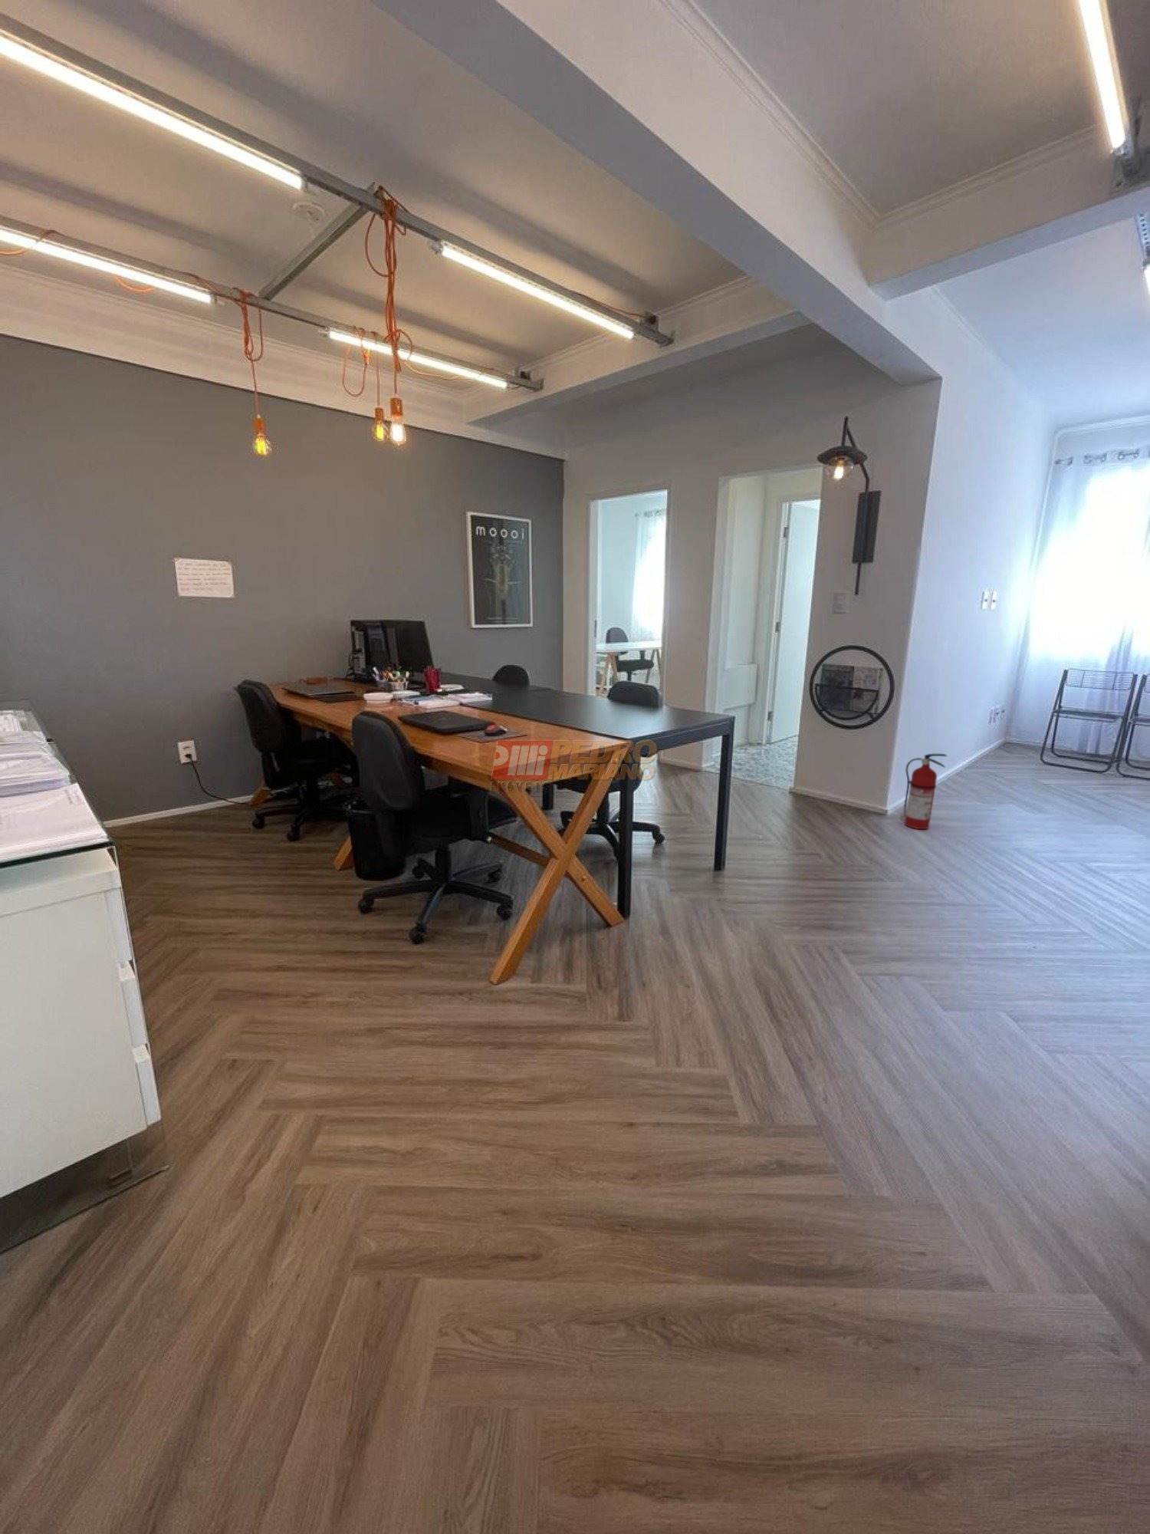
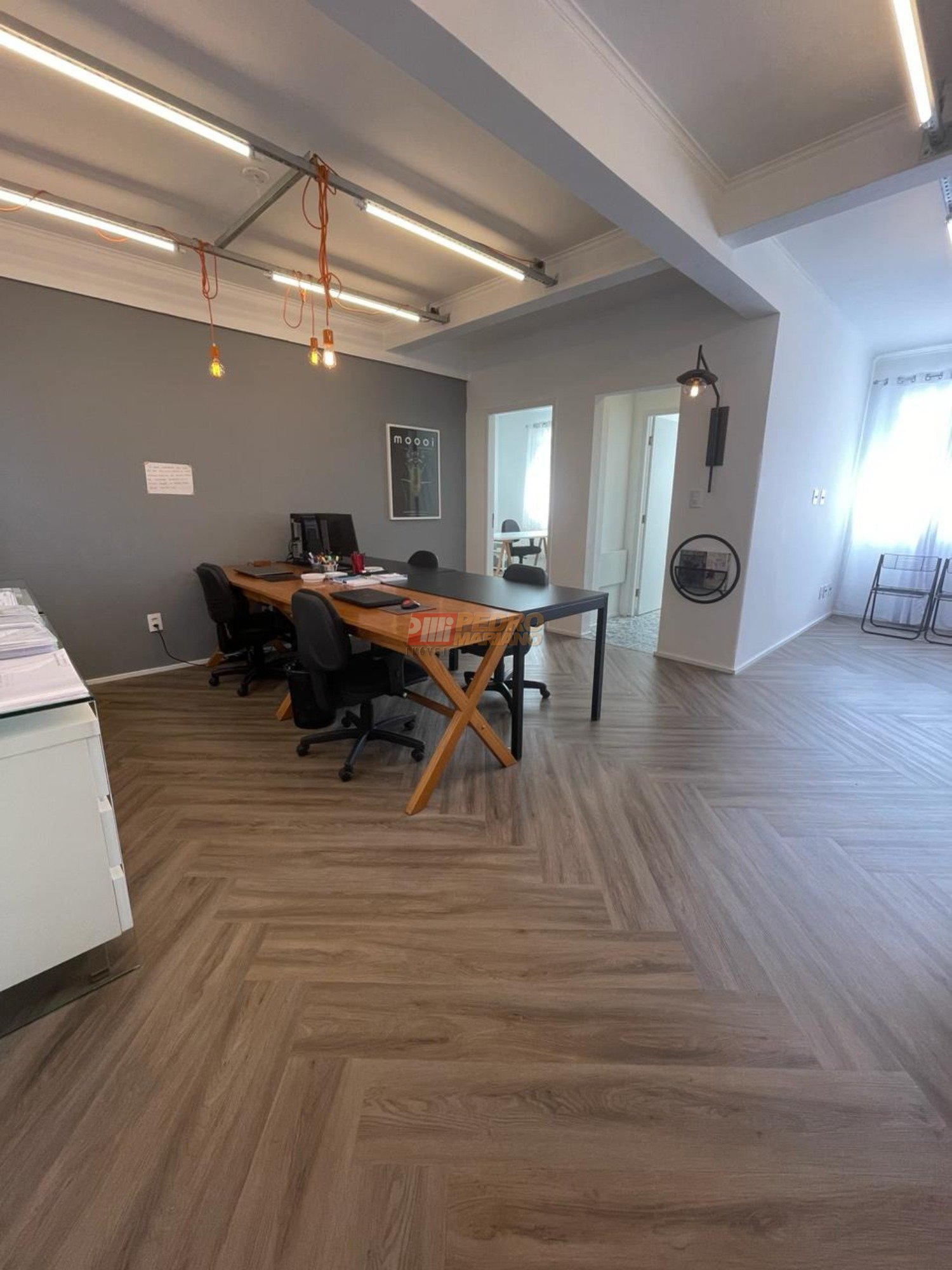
- fire extinguisher (922, 789)
